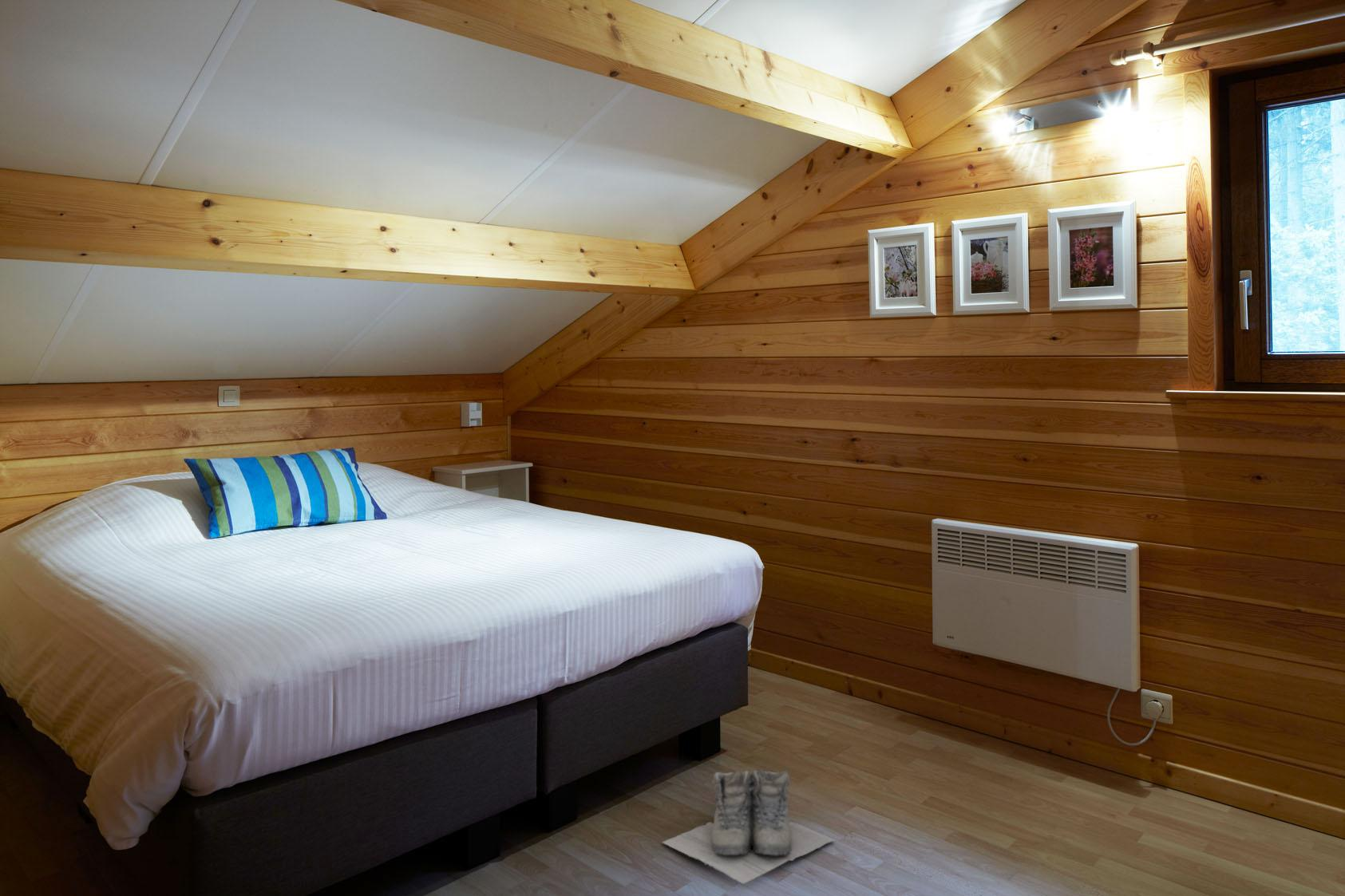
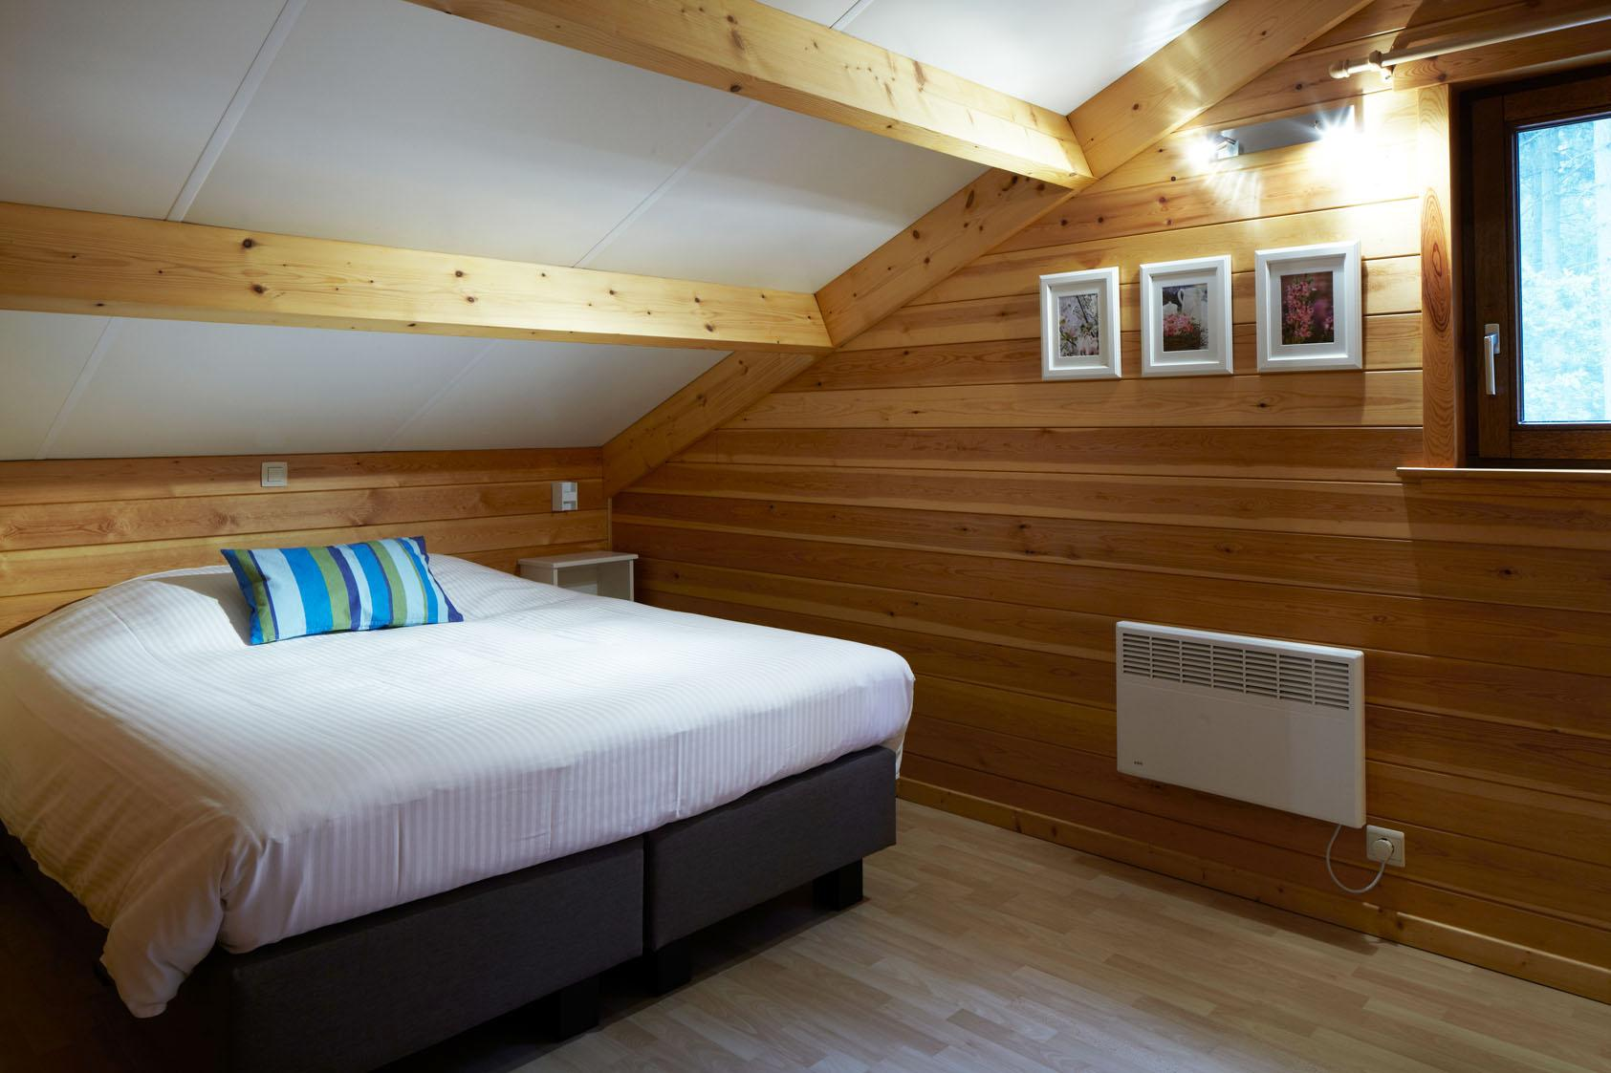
- boots (747, 807)
